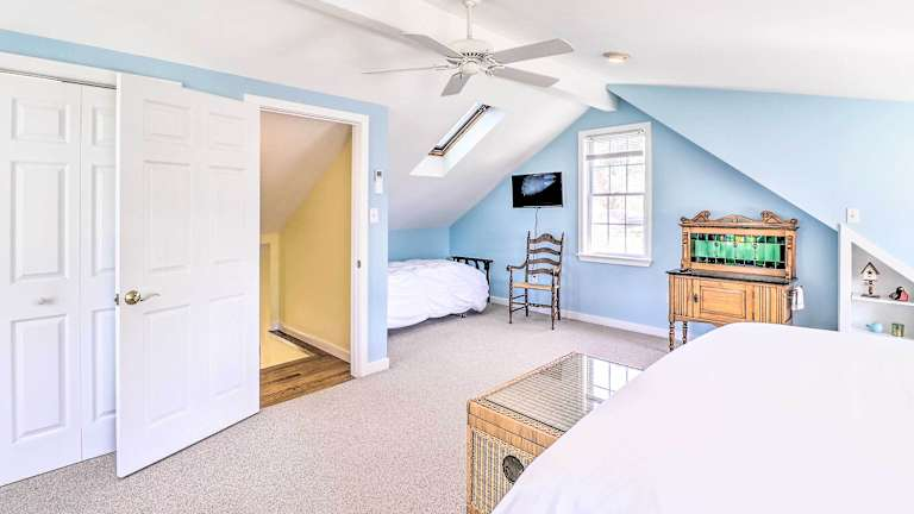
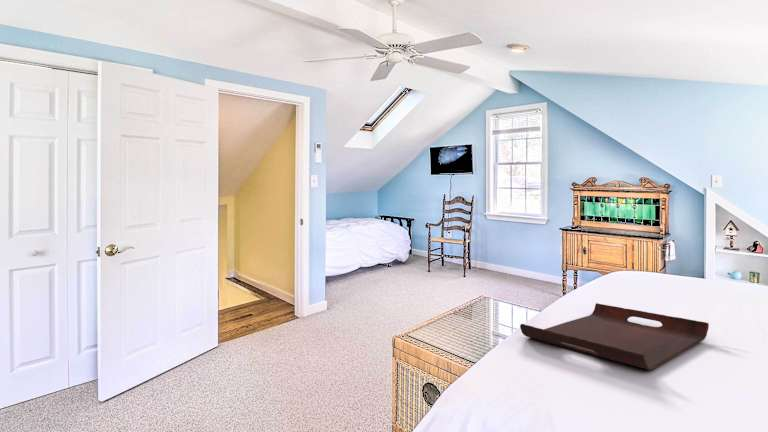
+ serving tray (614, 330)
